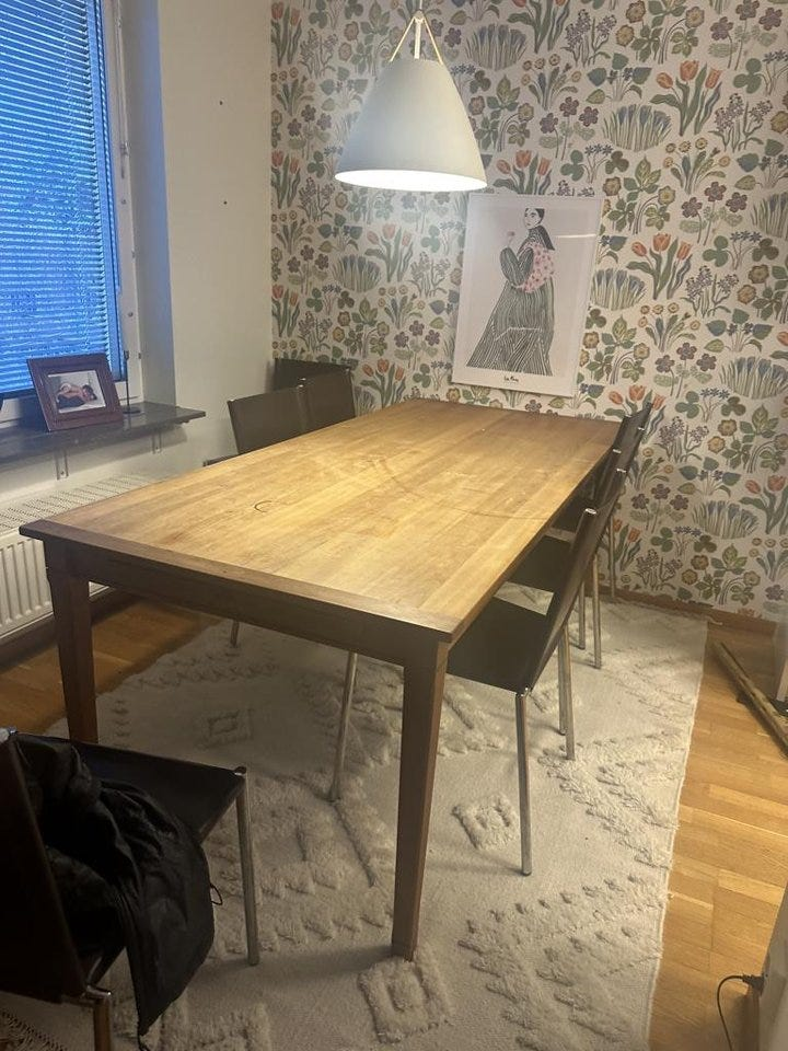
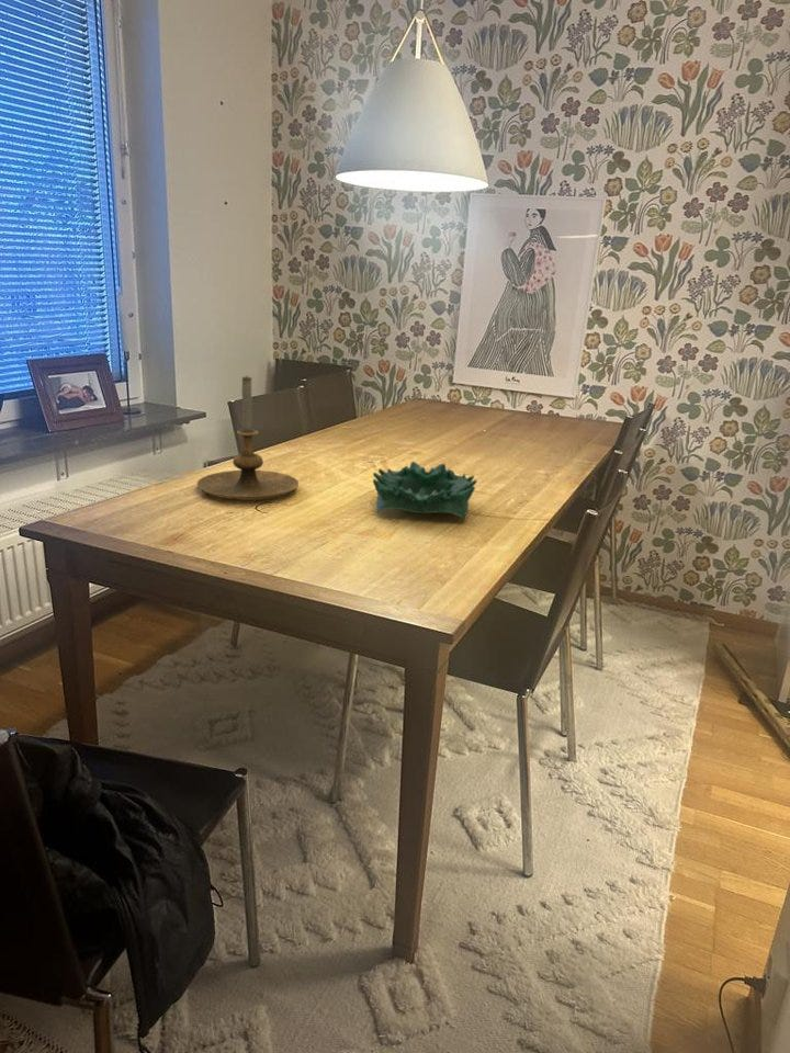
+ decorative bowl (424, 490)
+ candle holder (247, 433)
